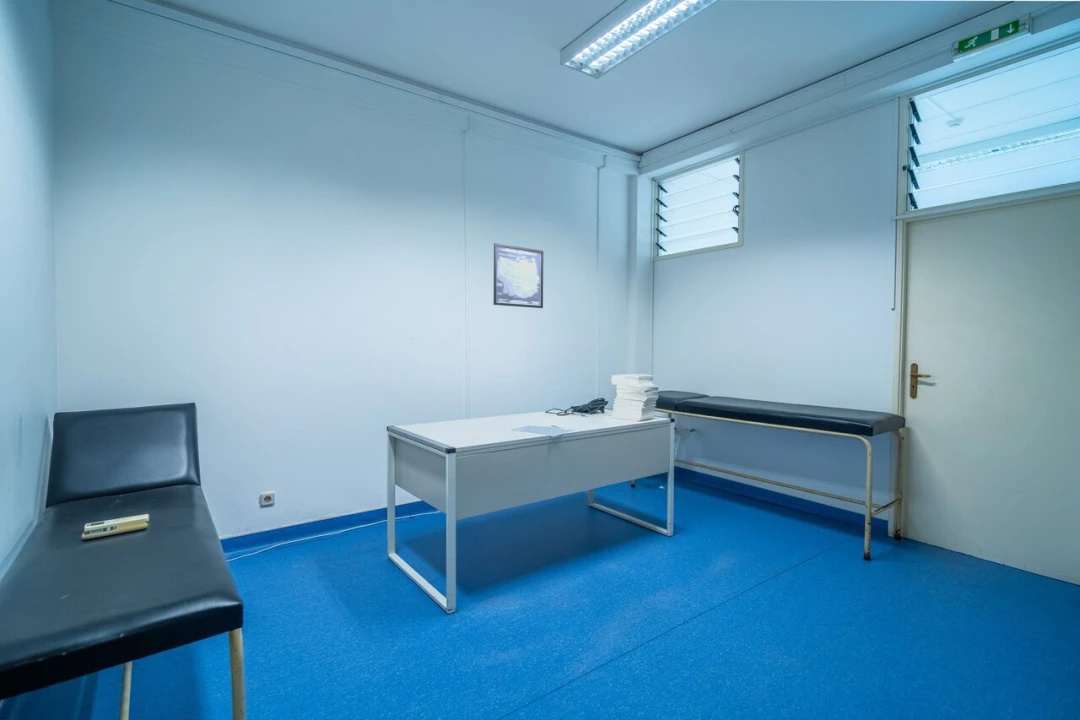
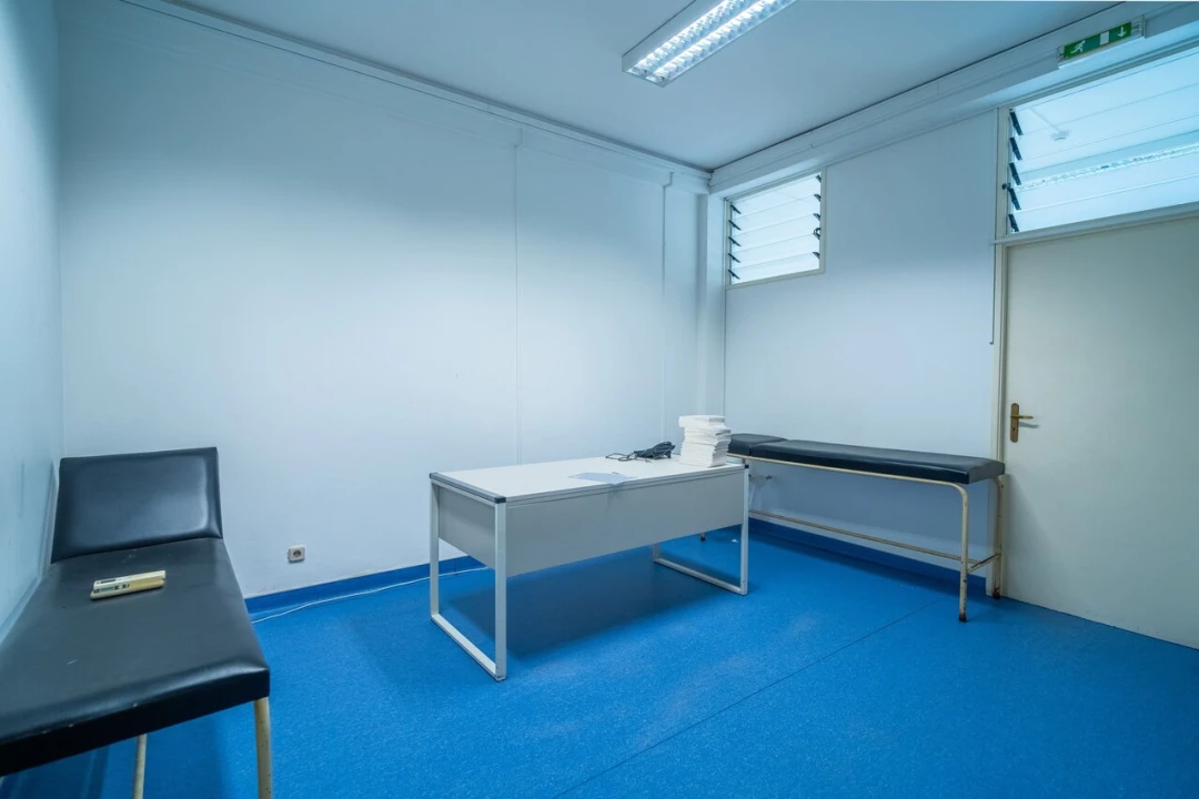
- wall art (519, 276)
